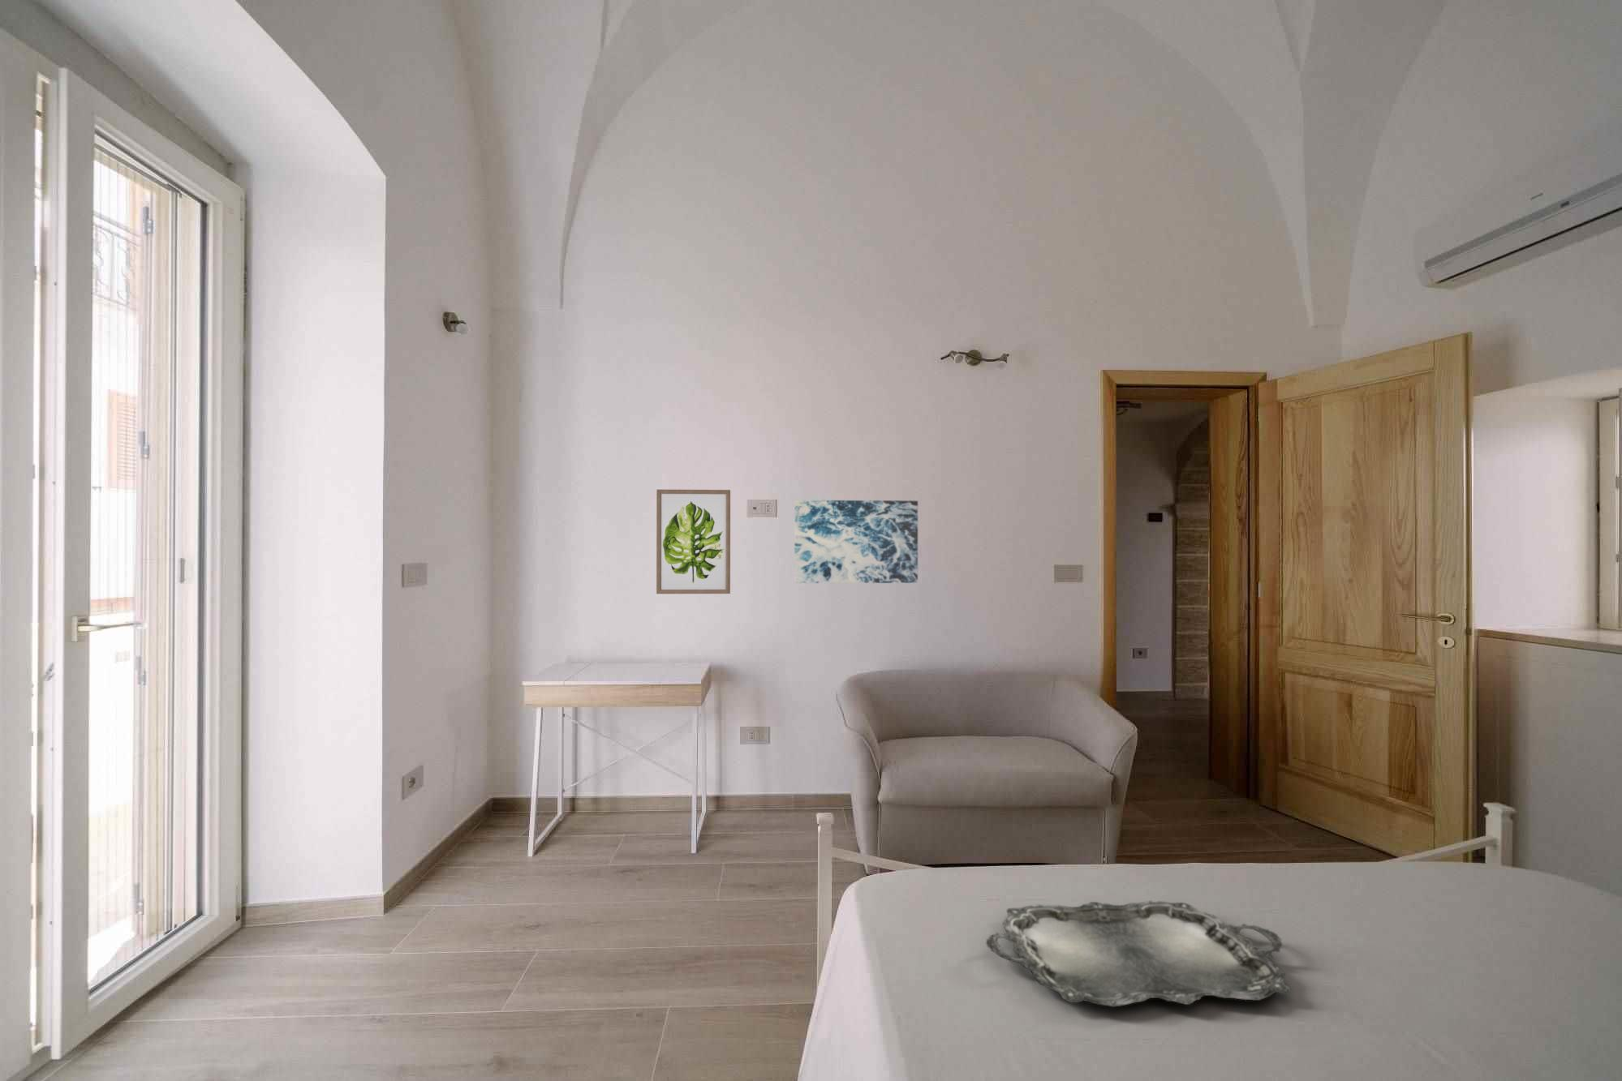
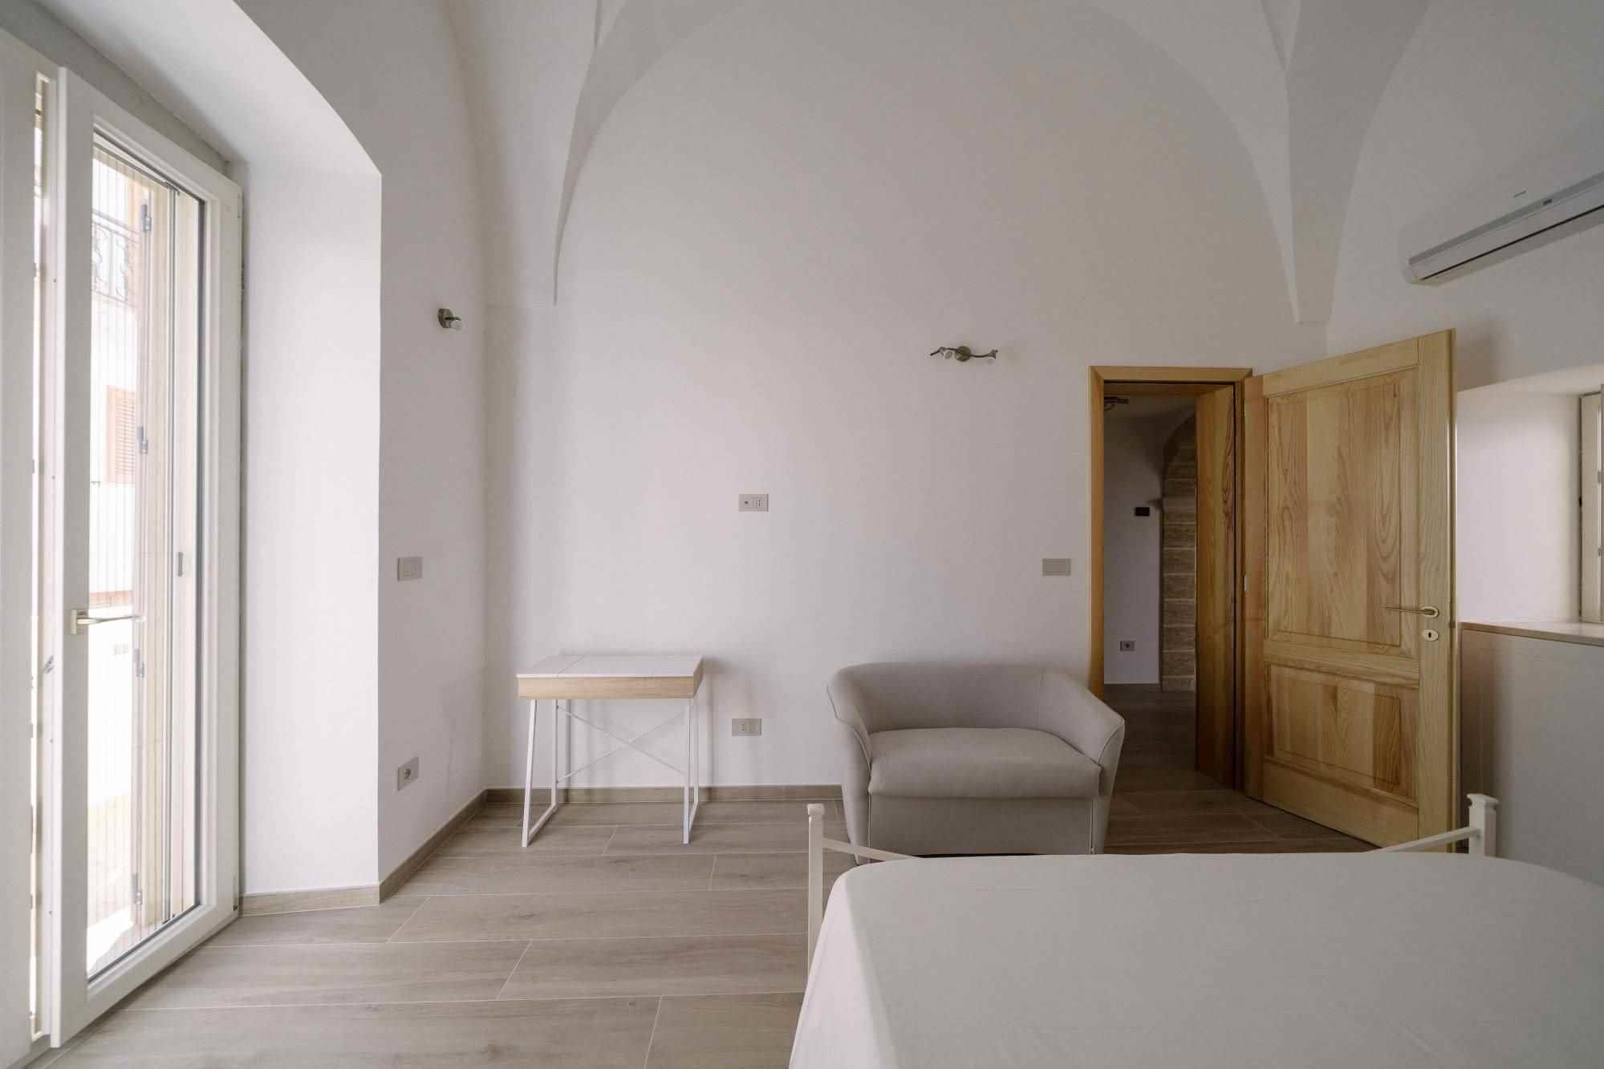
- serving tray (1134, 947)
- wall art (693, 542)
- wall art (856, 540)
